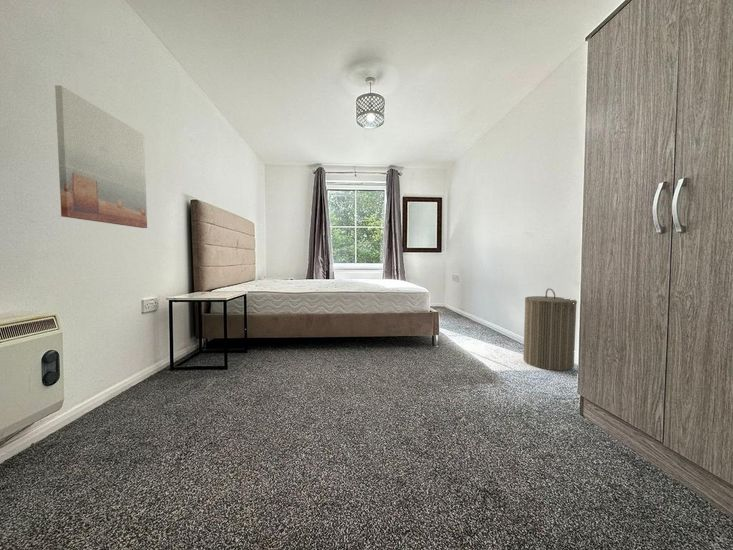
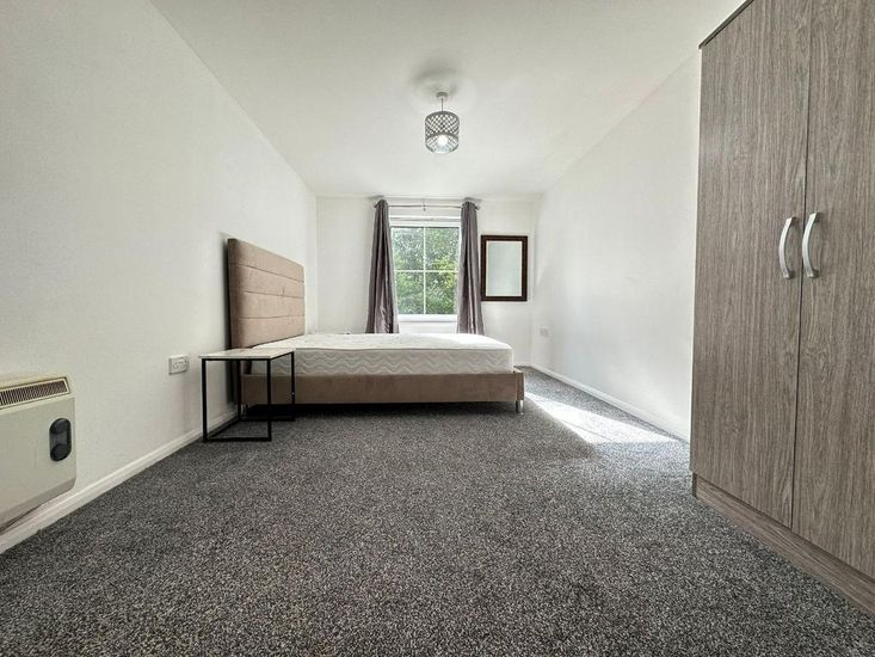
- laundry hamper (549, 326)
- wall art (108, 169)
